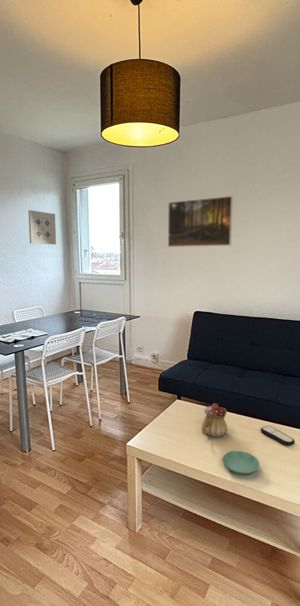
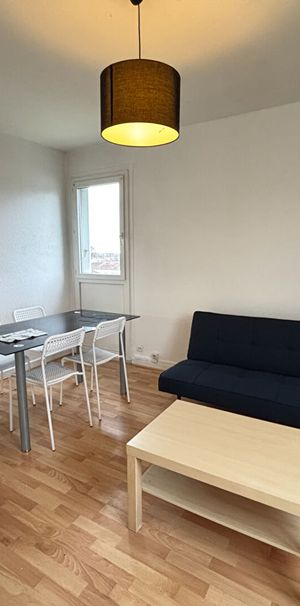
- wall art (42, 228)
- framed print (198, 223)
- teapot (213, 418)
- saucer (240, 464)
- remote control (277, 435)
